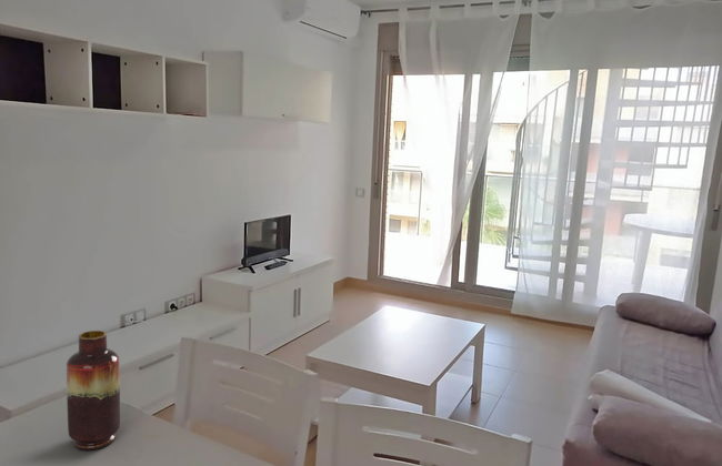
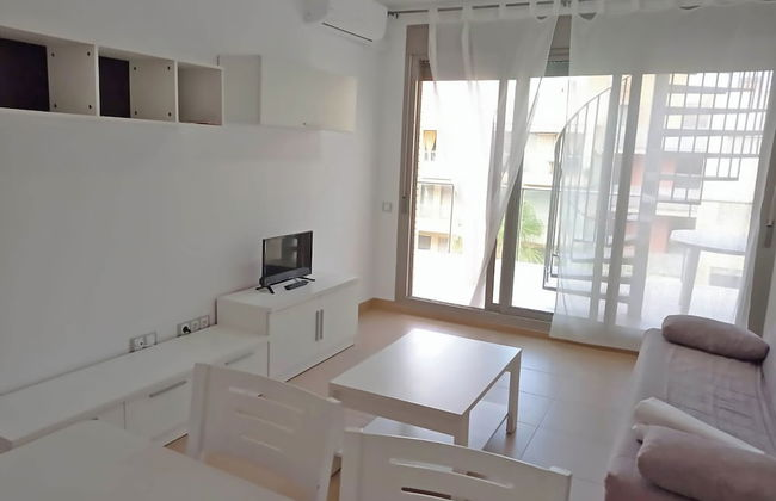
- vase (93, 387)
